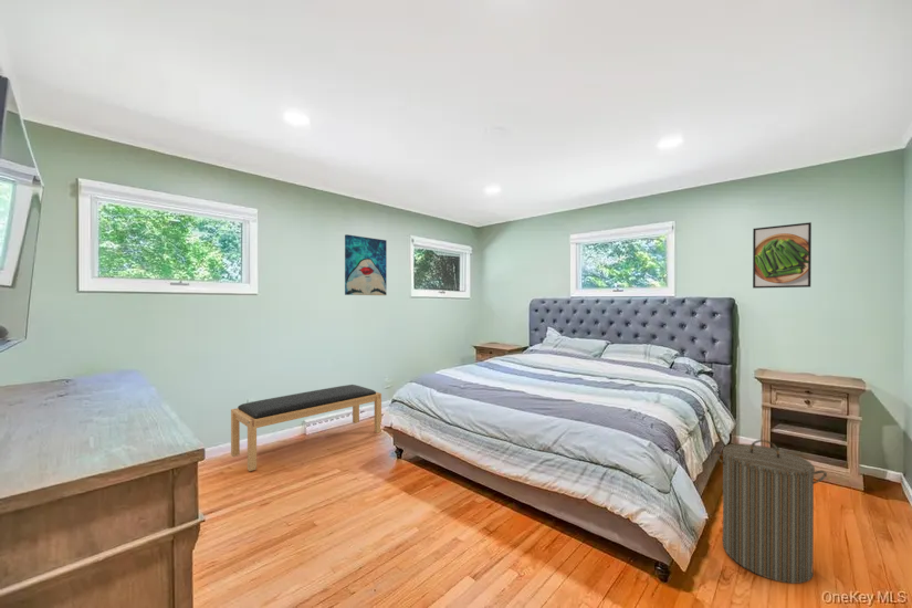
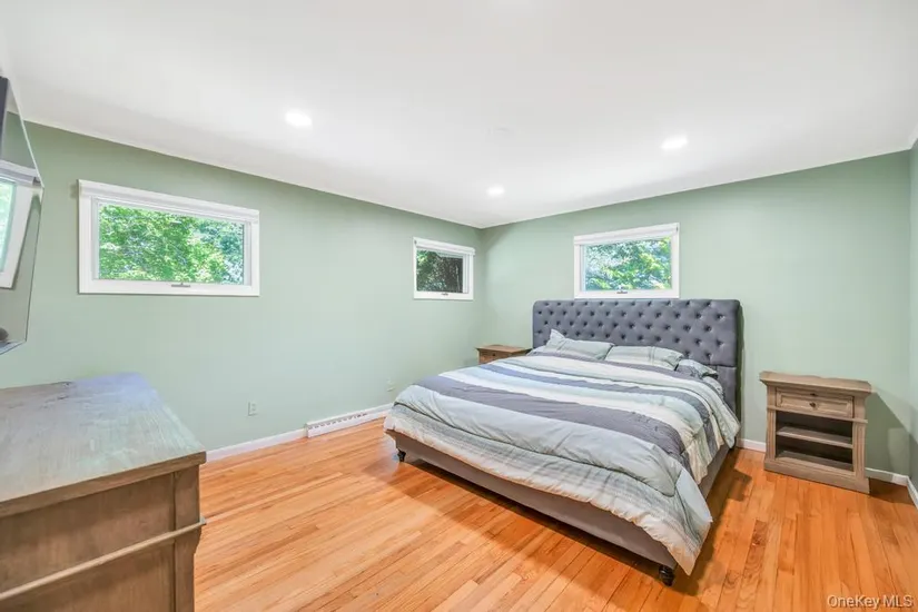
- bench (312, 415)
- laundry hamper (765, 499)
- wall art (366, 266)
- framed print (780, 256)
